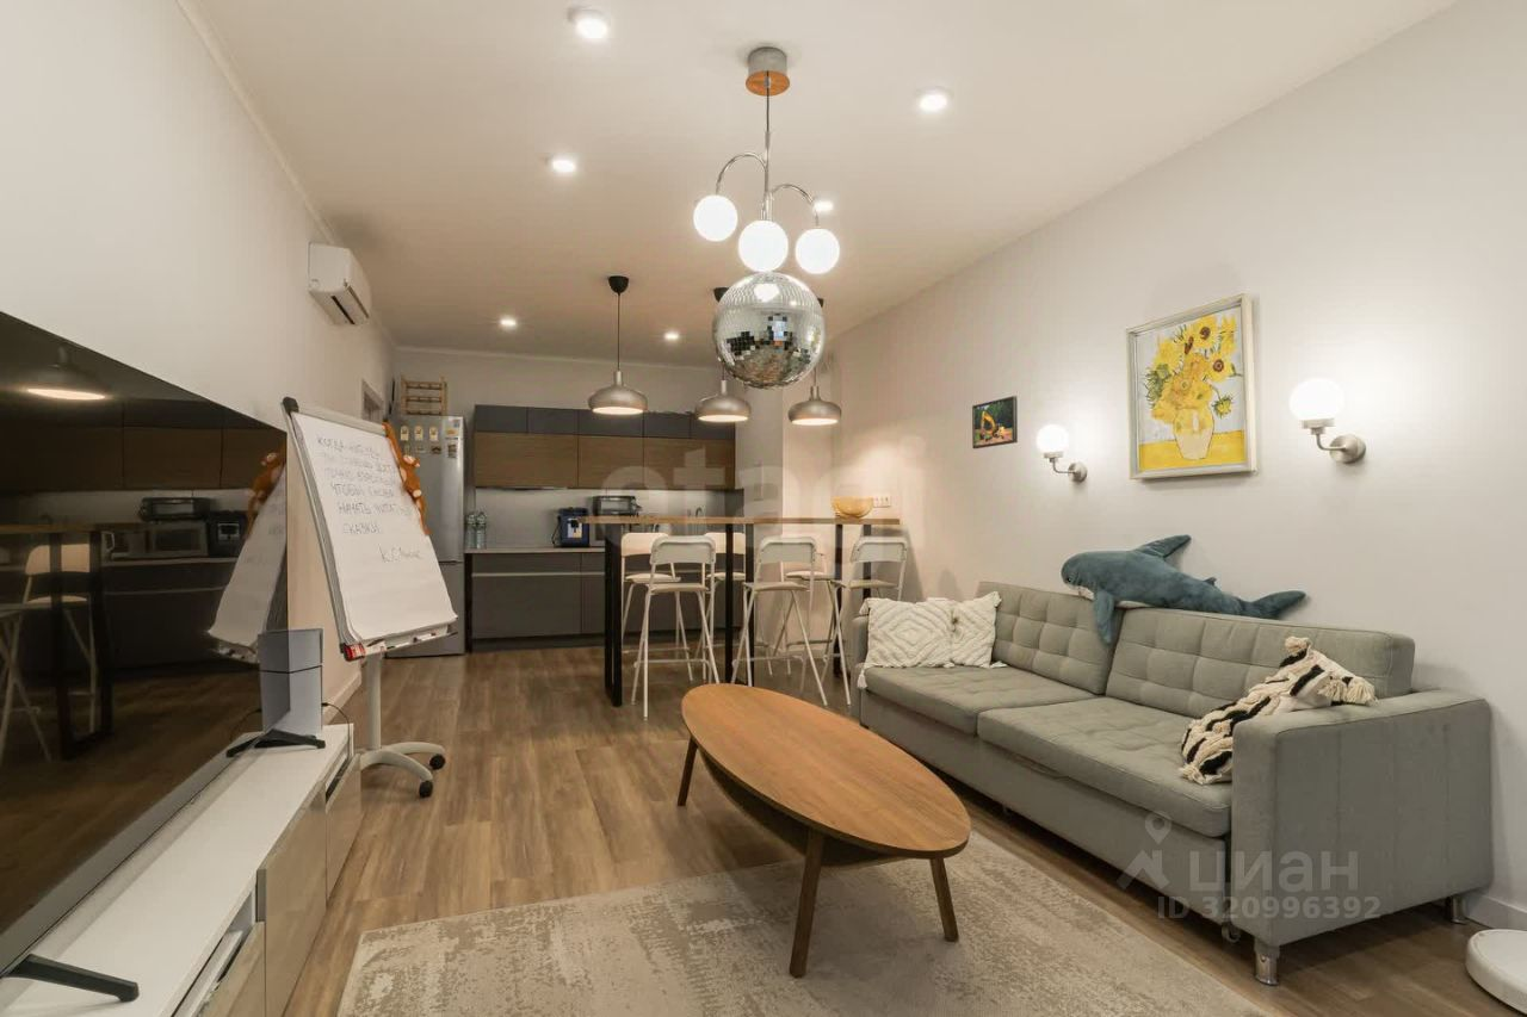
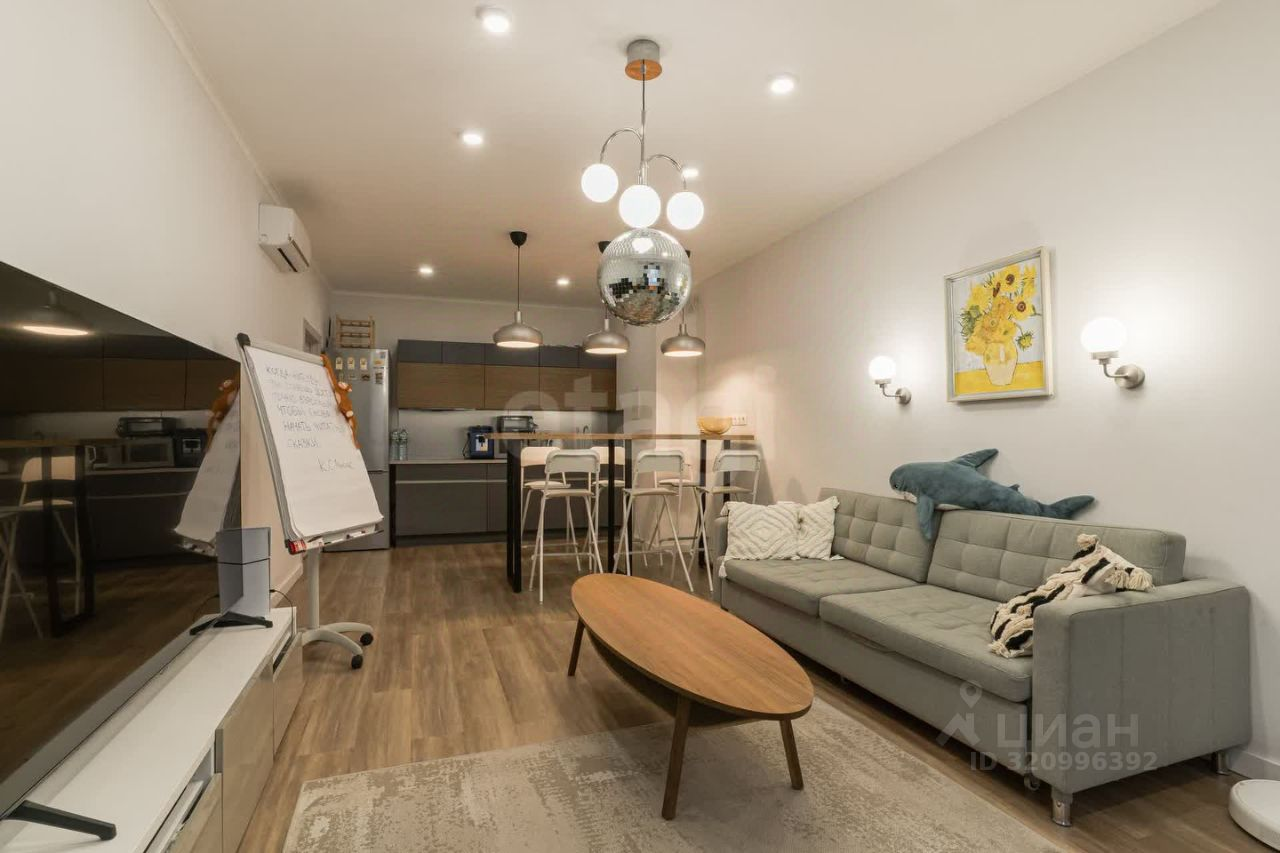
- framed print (994, 423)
